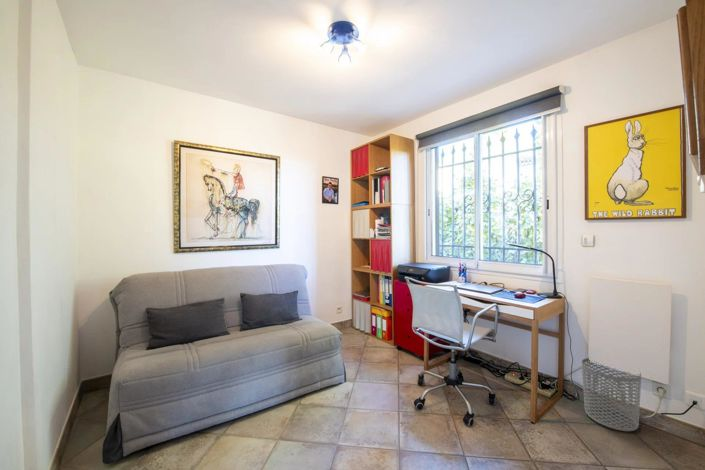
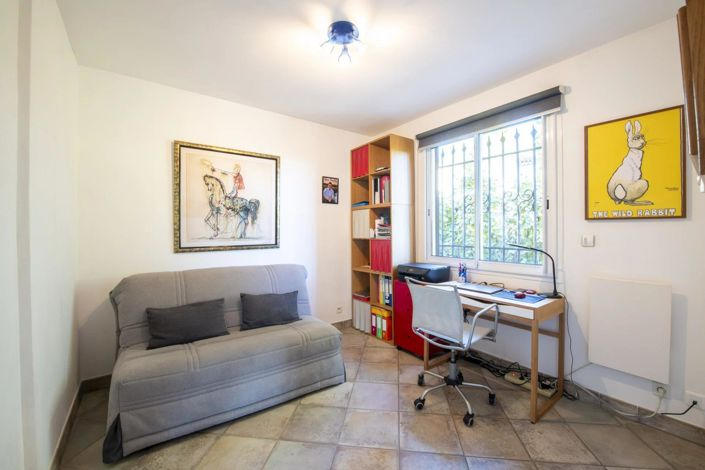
- waste bin (610, 392)
